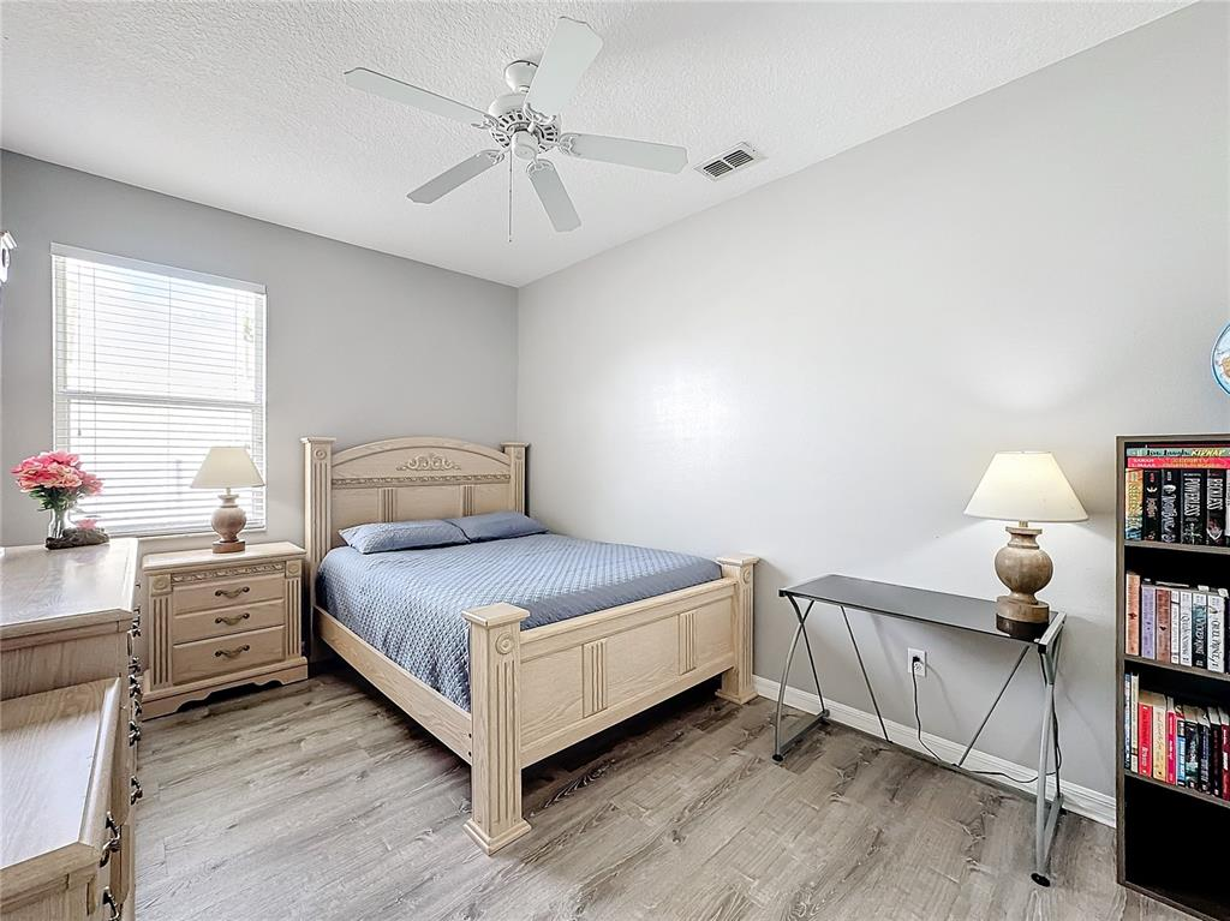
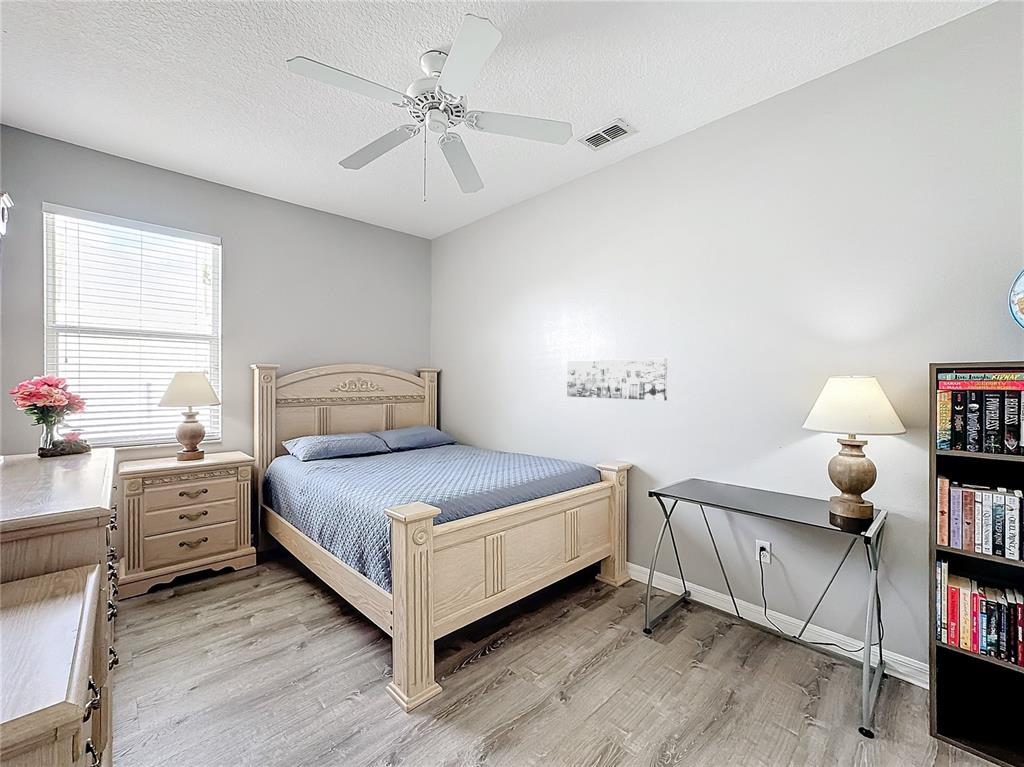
+ wall art (612, 379)
